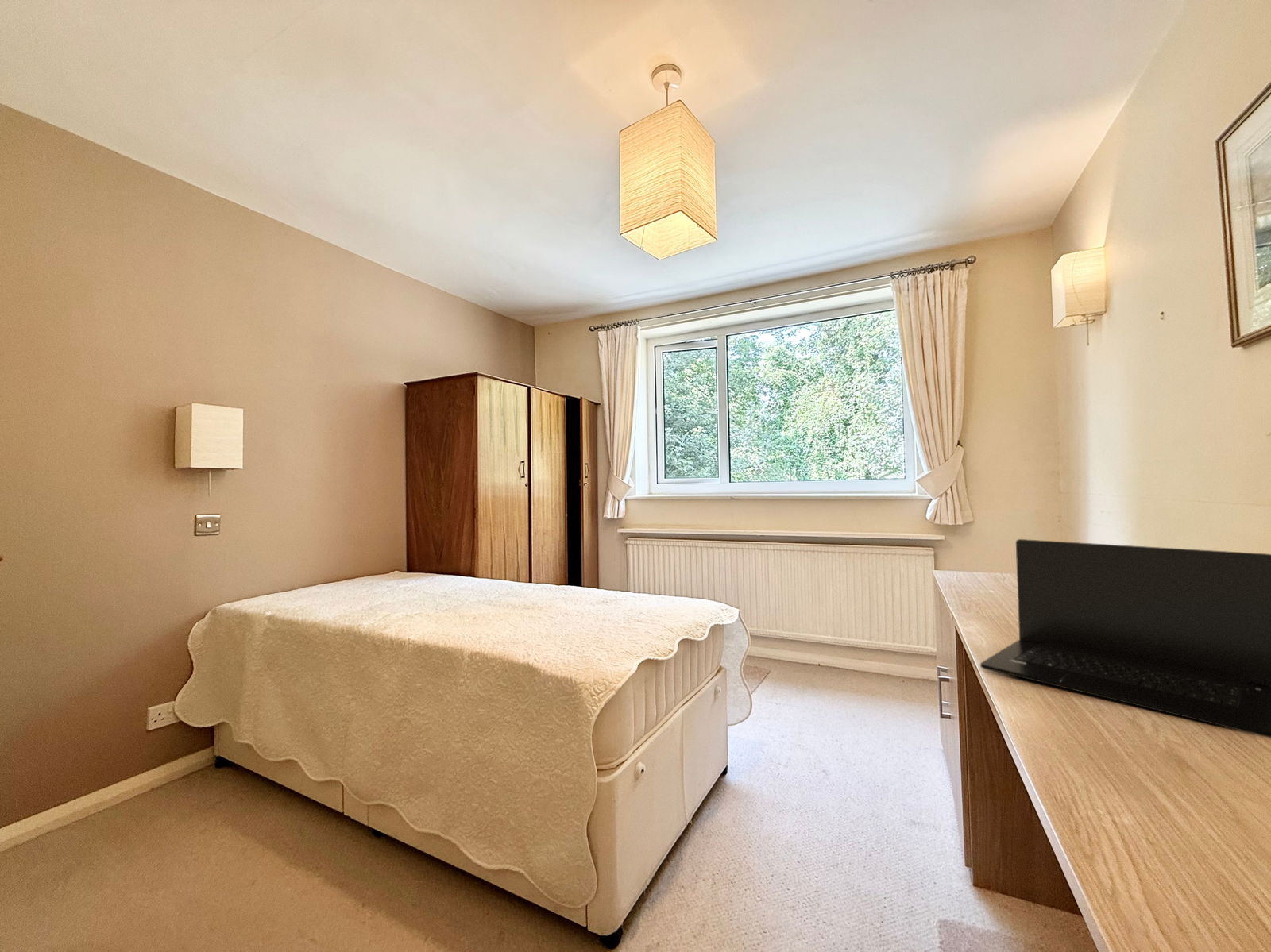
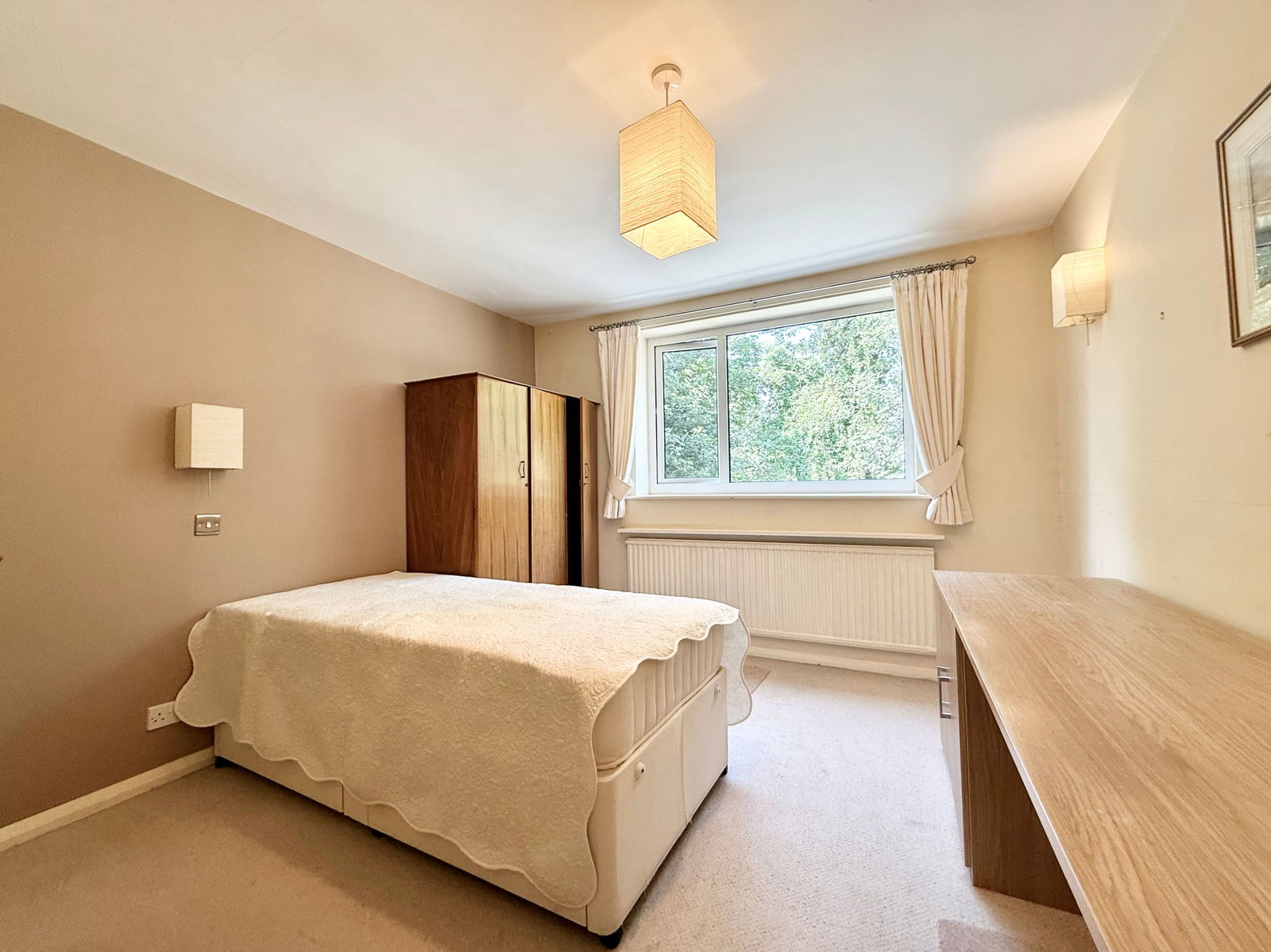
- laptop (1116, 615)
